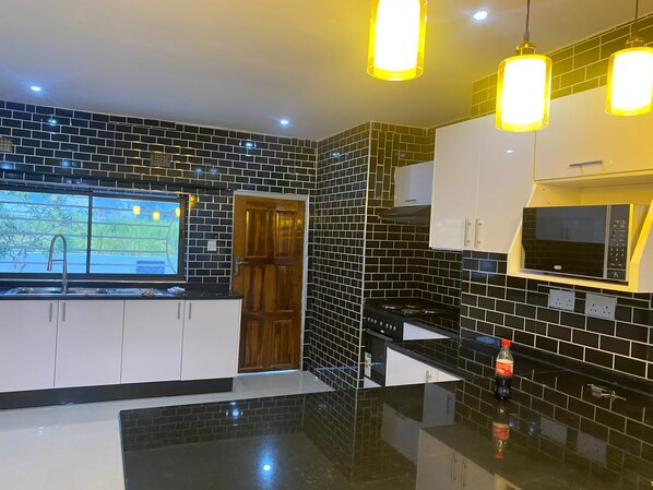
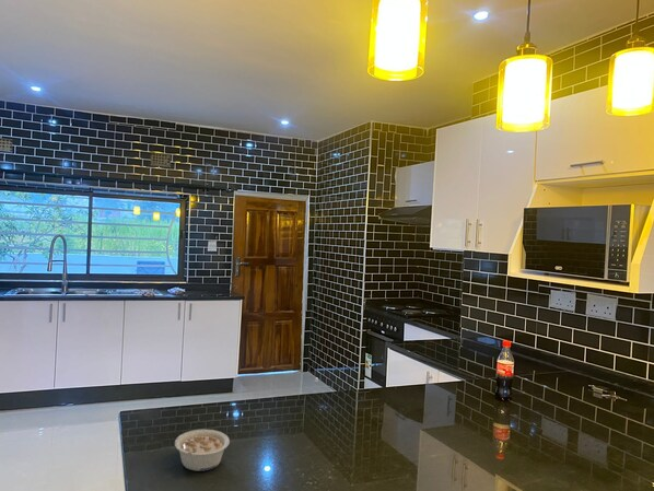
+ legume (202, 449)
